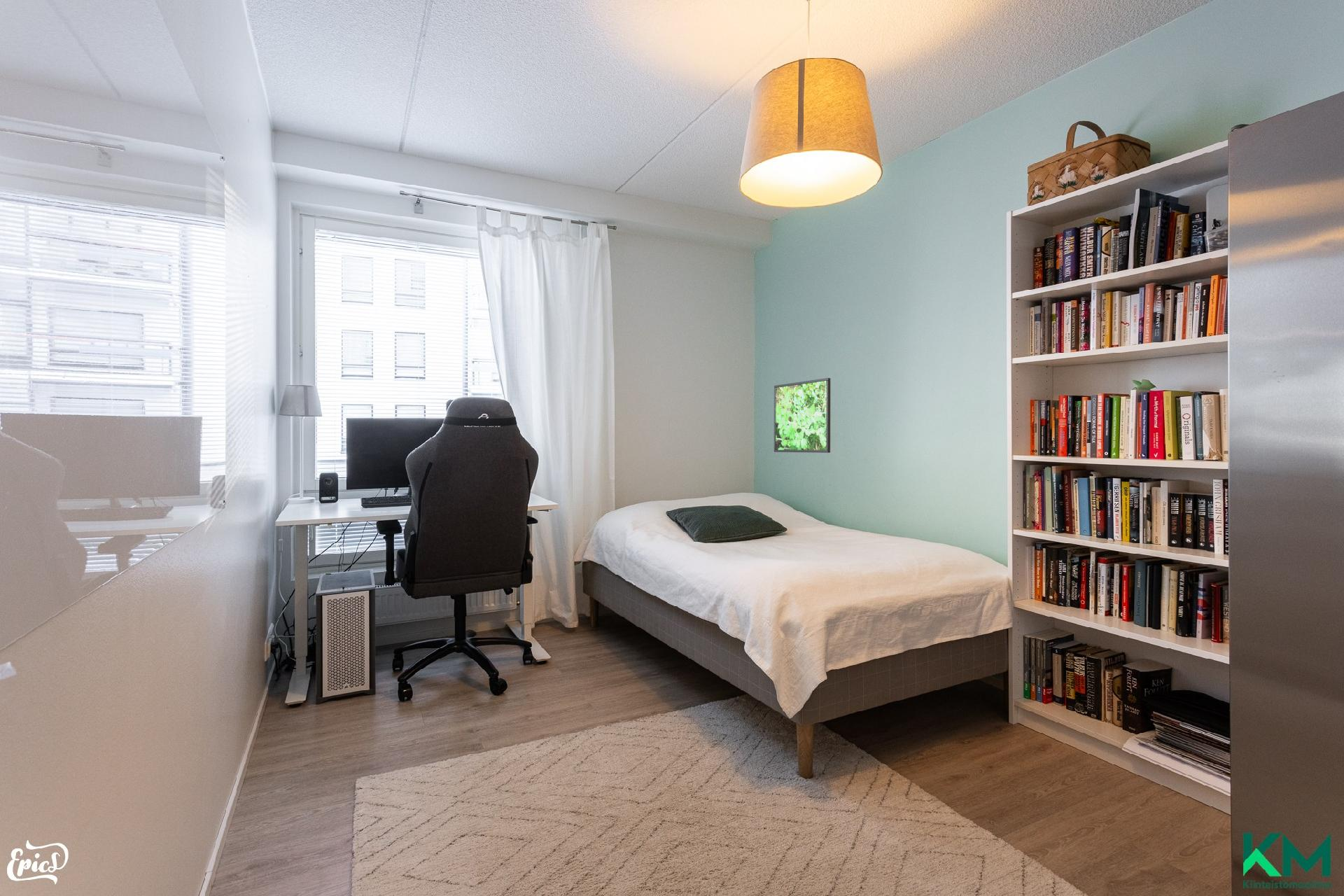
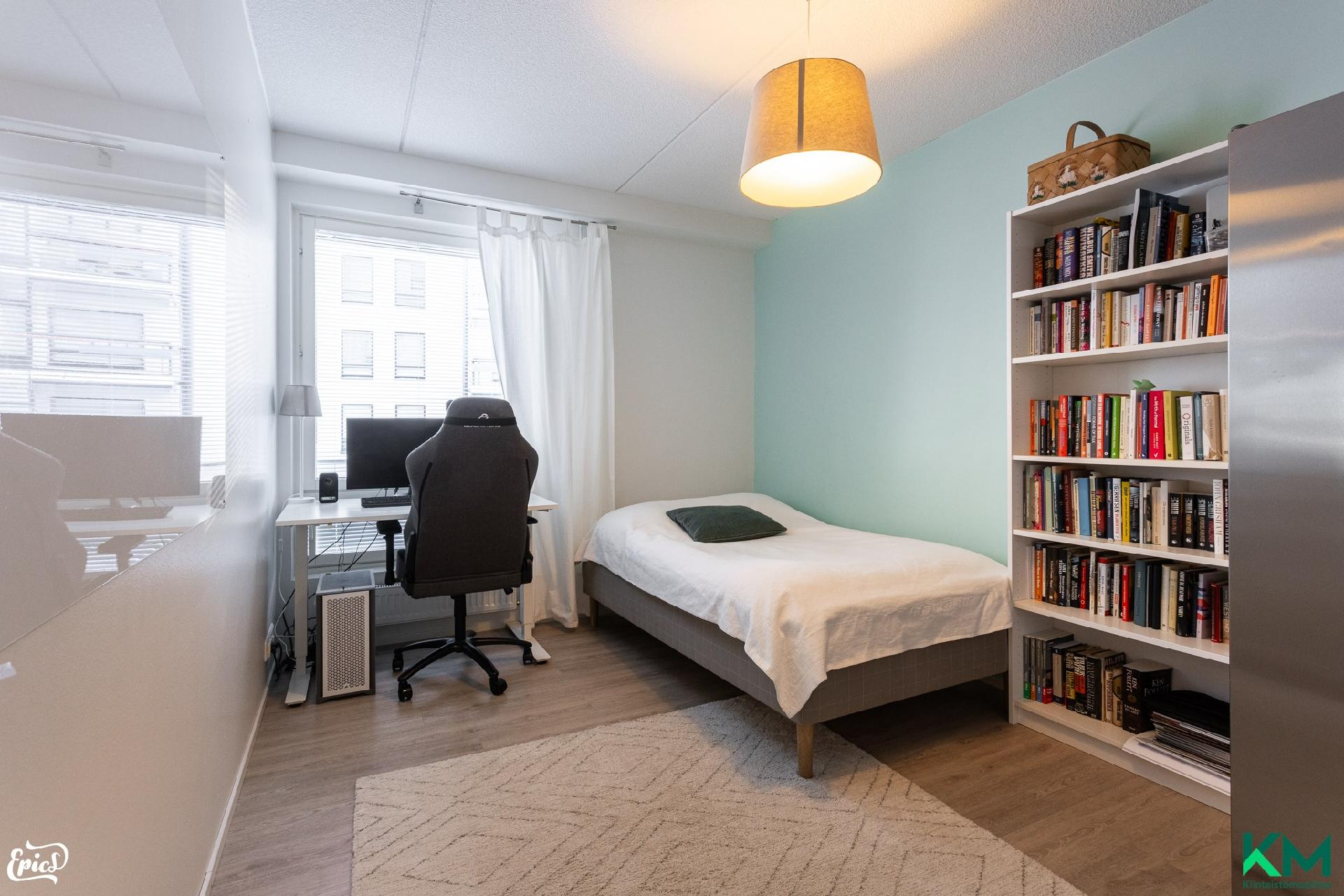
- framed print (800, 417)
